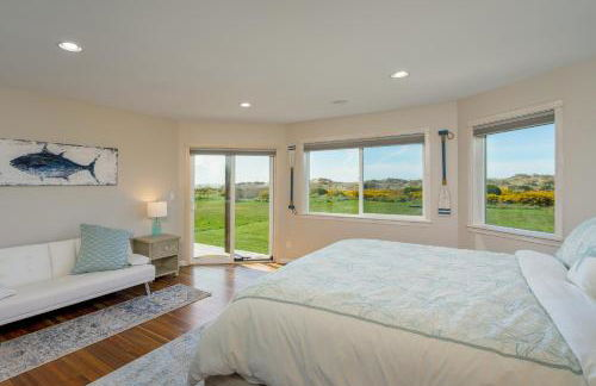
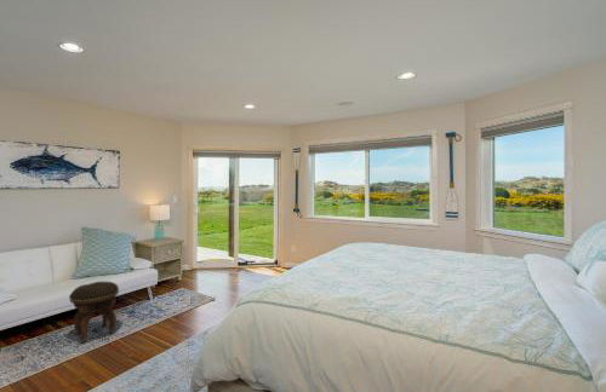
+ footstool (95, 309)
